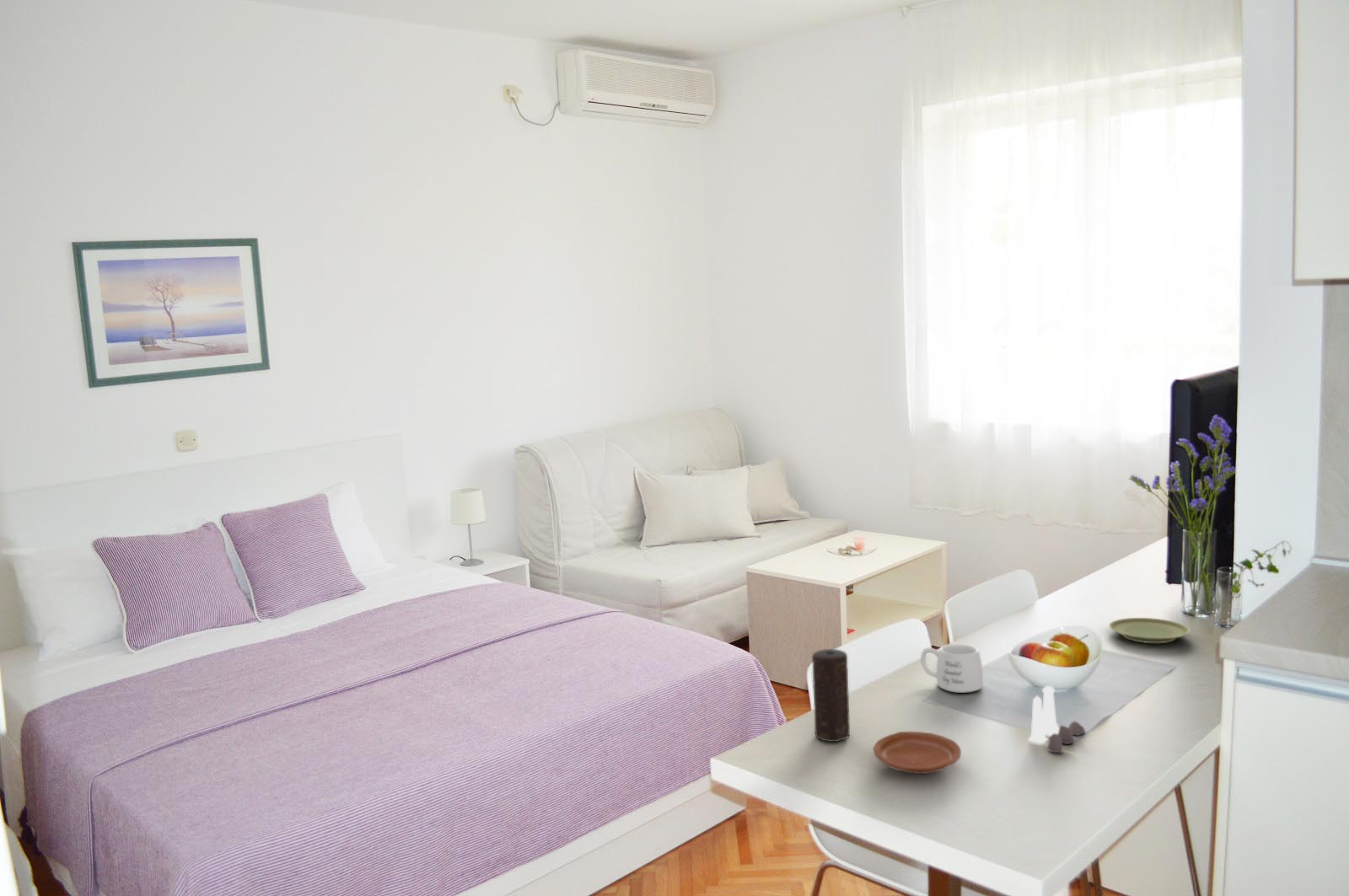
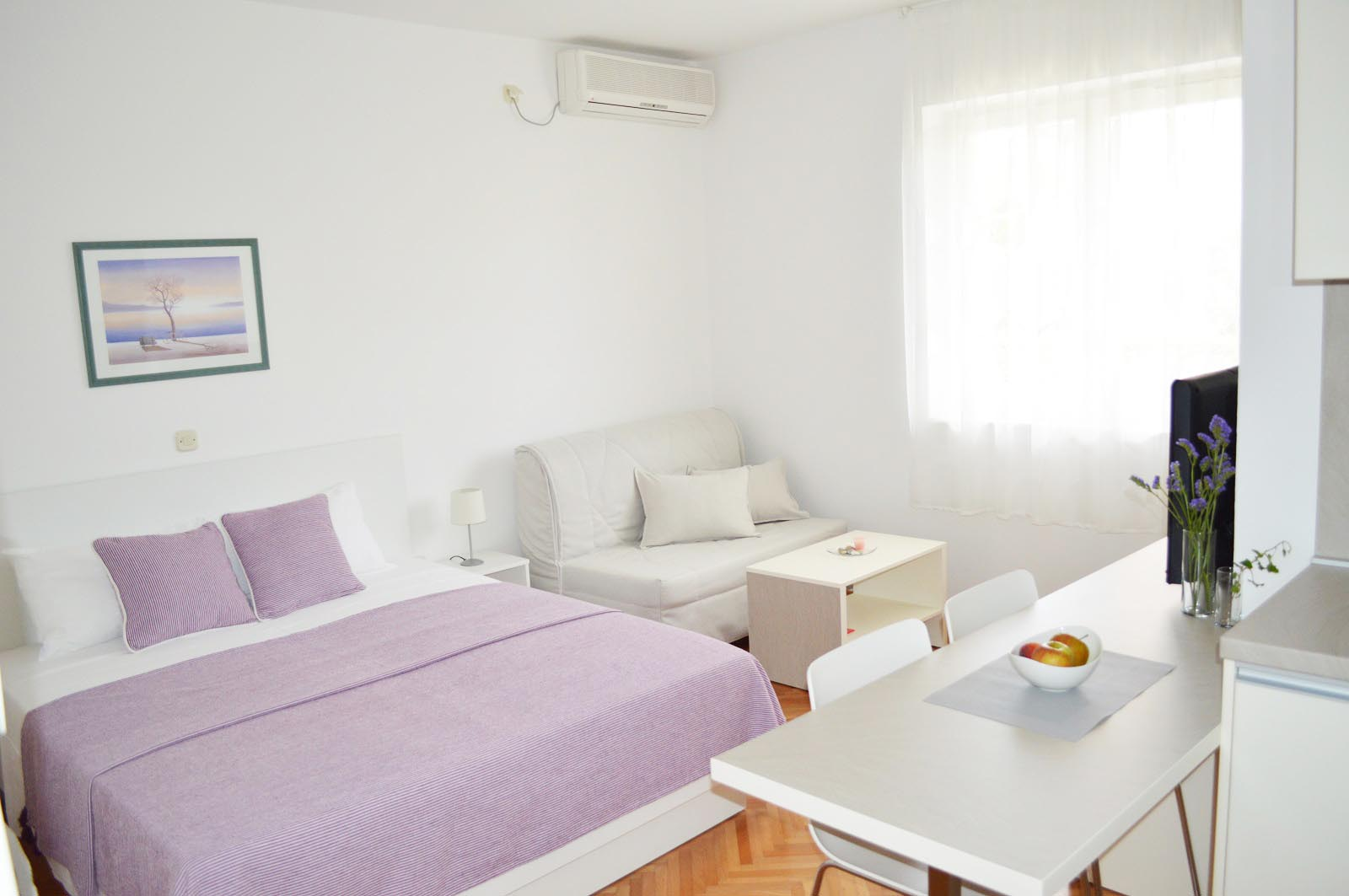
- plate (916, 757)
- salt and pepper shaker set (1055, 715)
- candle (830, 695)
- mug (950, 667)
- plate (1148, 631)
